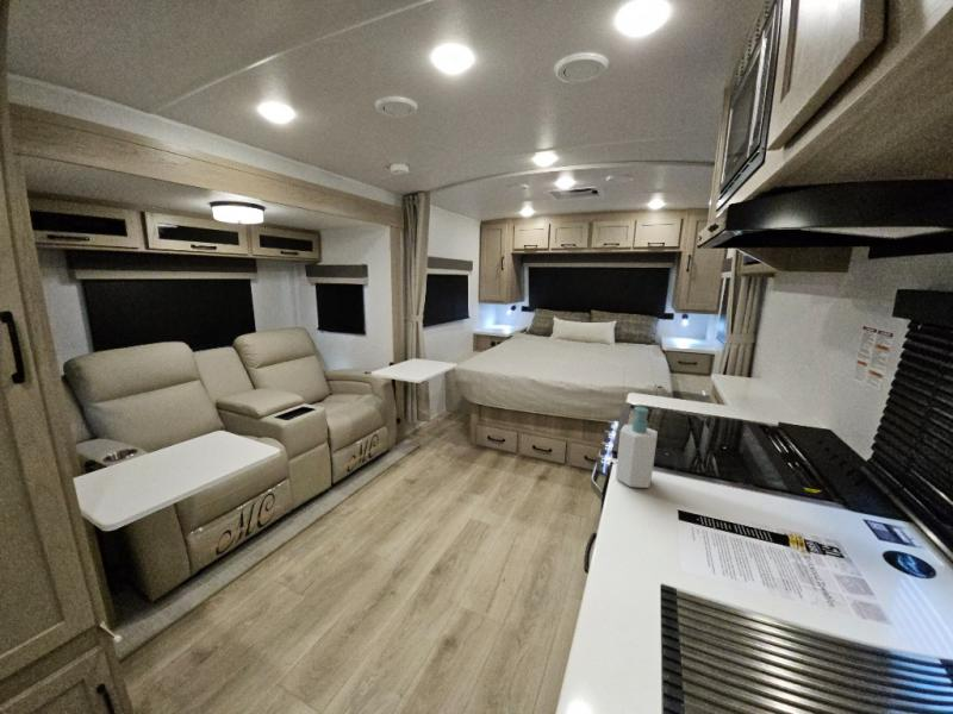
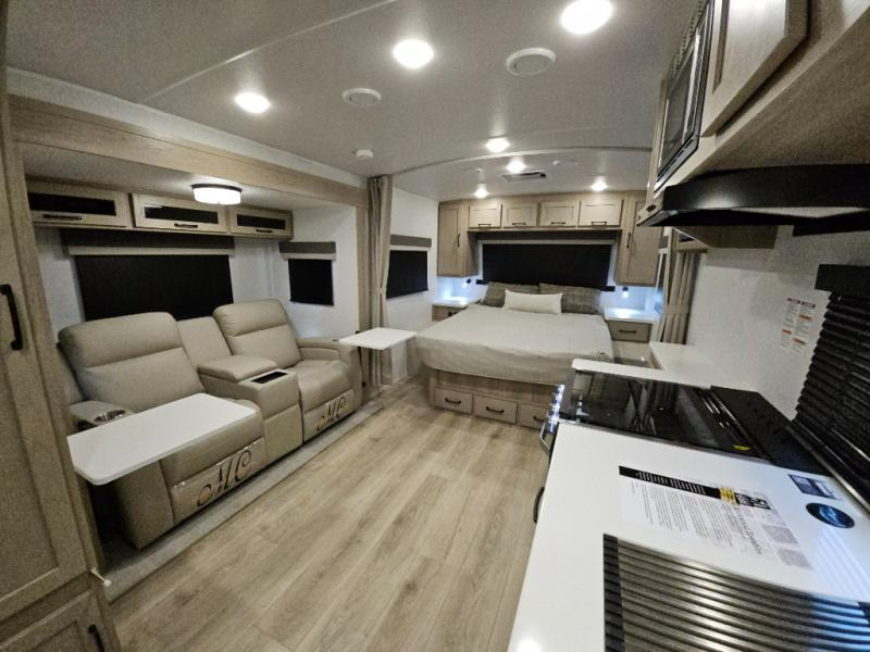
- soap bottle (637, 444)
